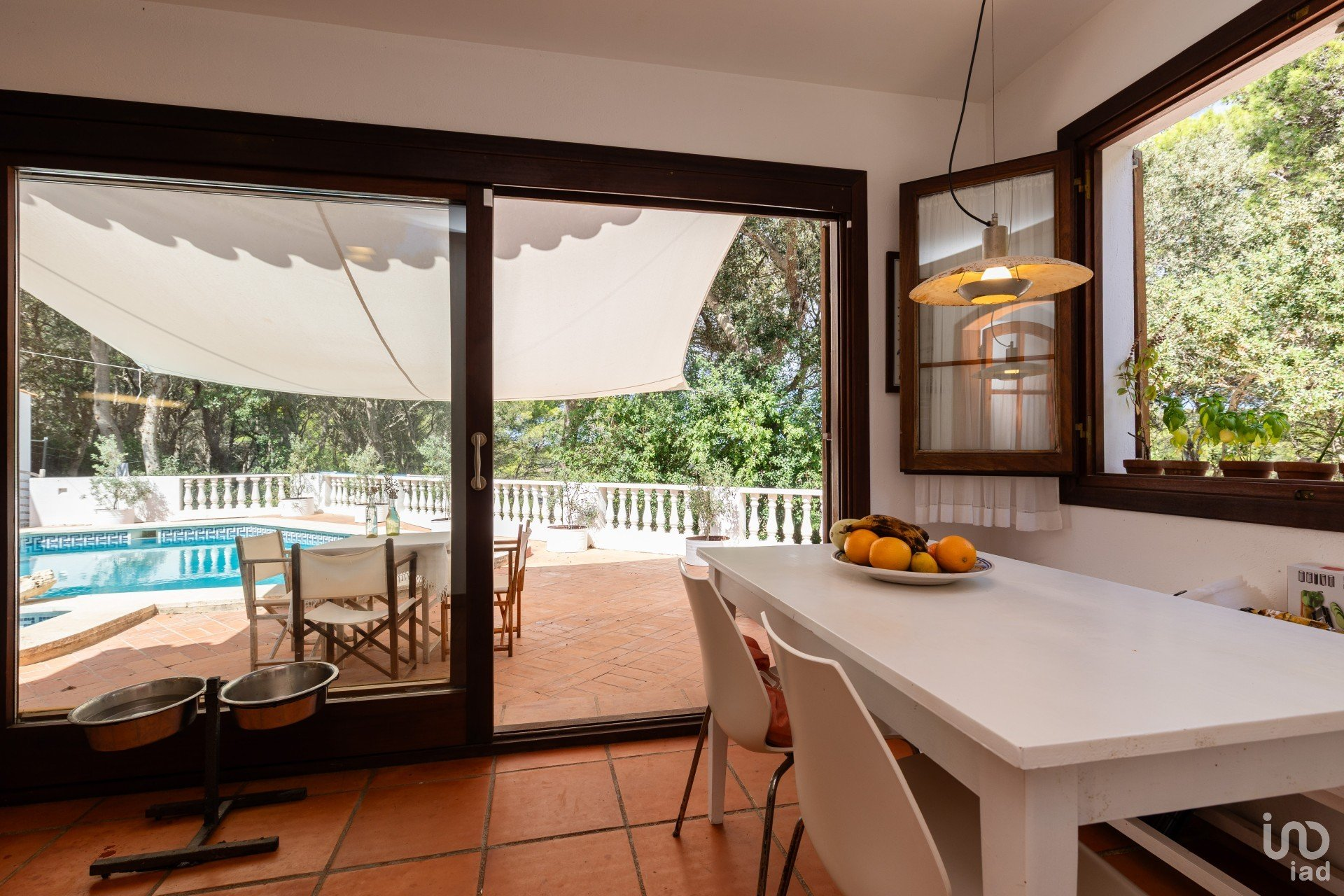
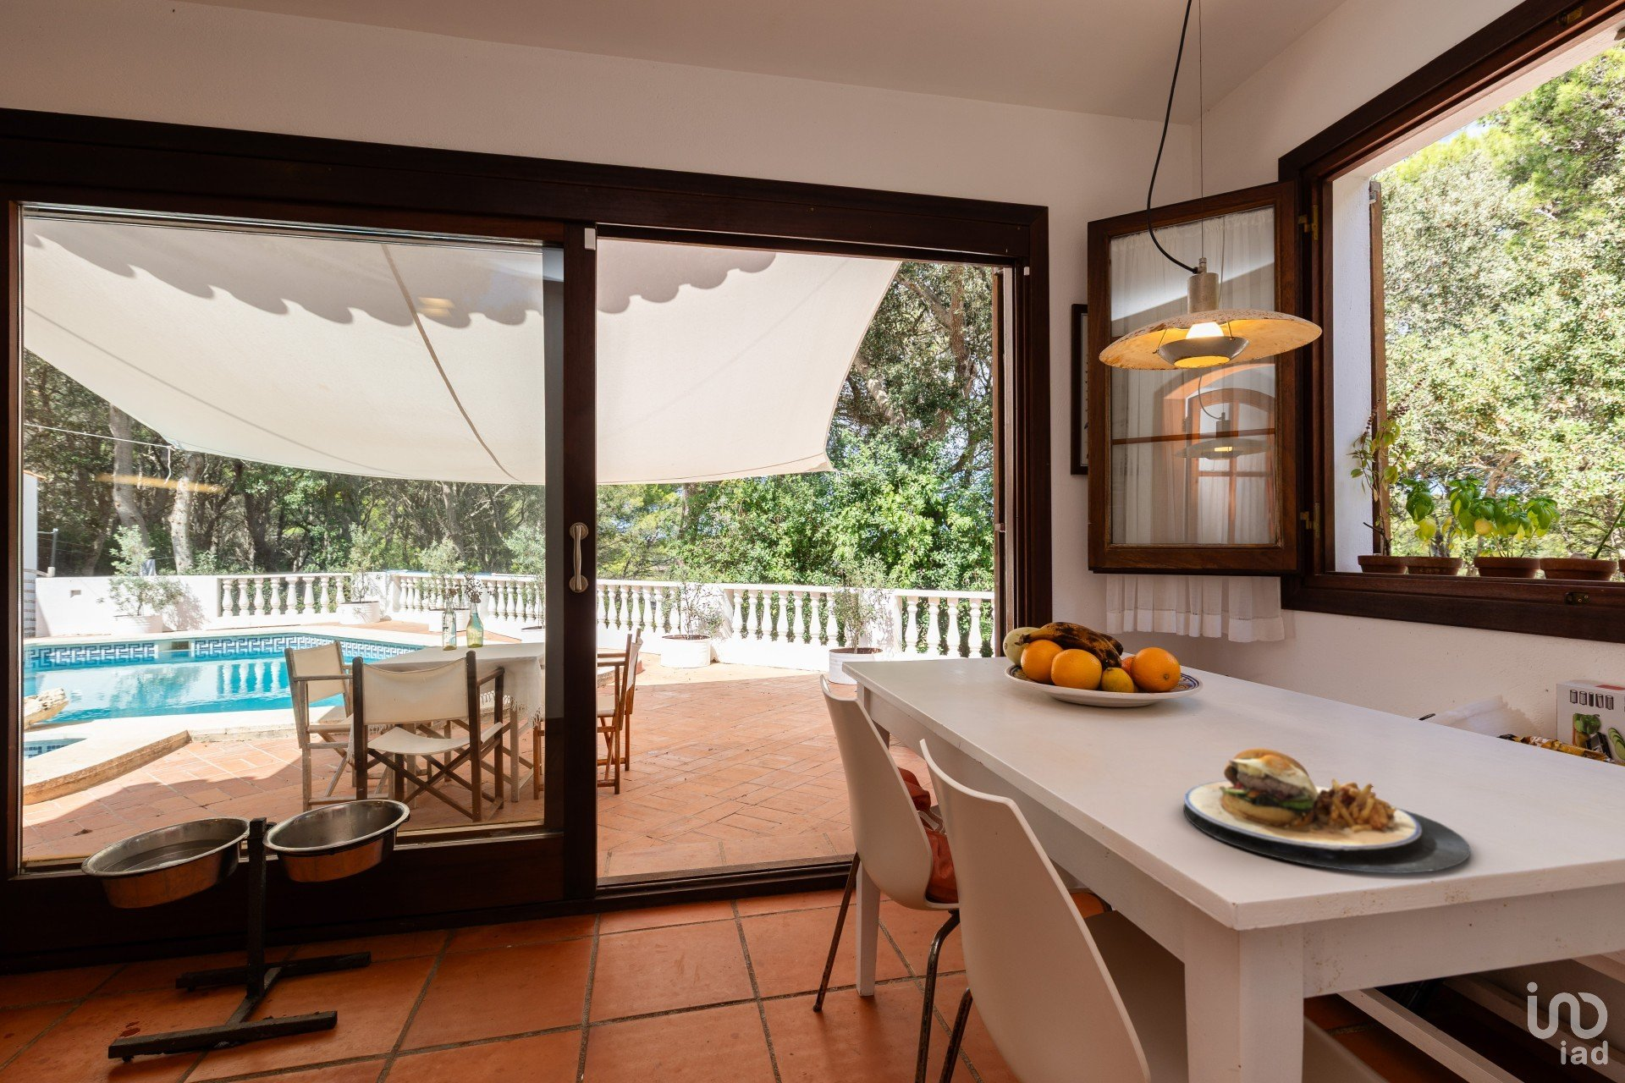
+ plate (1314, 790)
